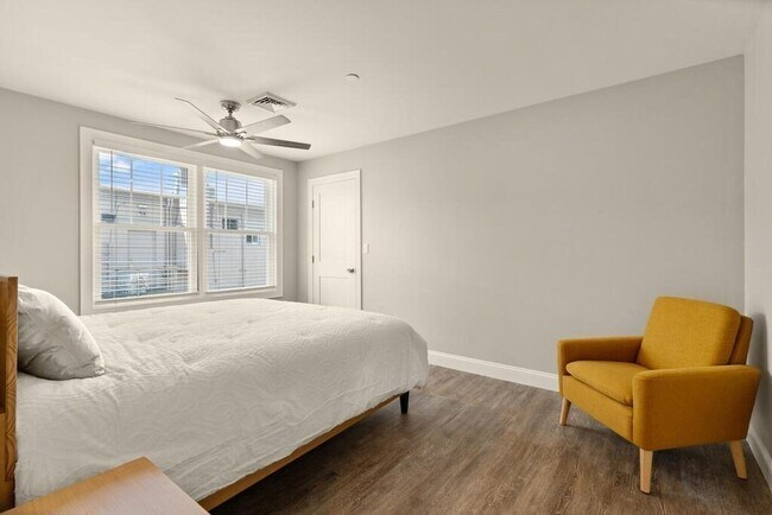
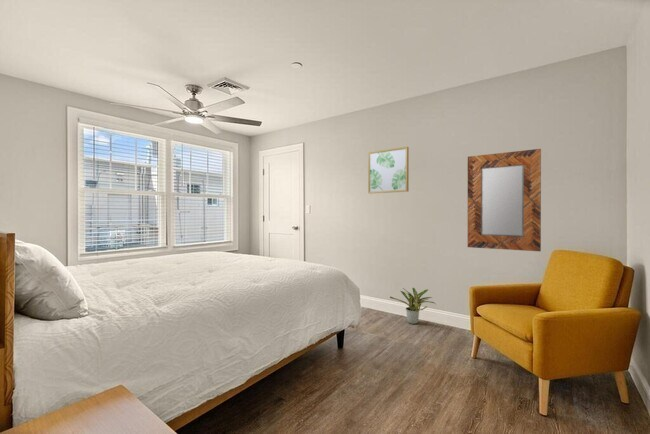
+ home mirror (502, 201)
+ potted plant (414, 305)
+ wall art (387, 171)
